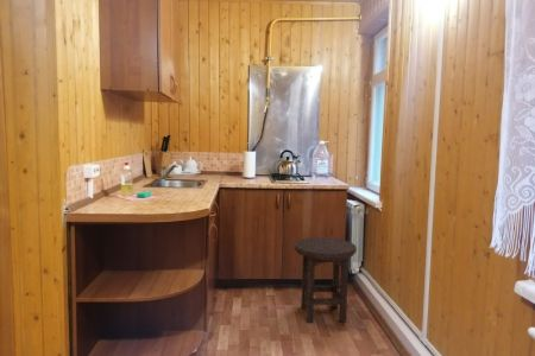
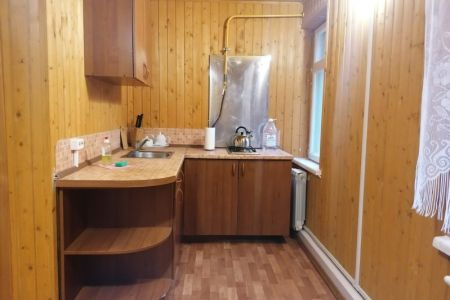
- stool (323, 286)
